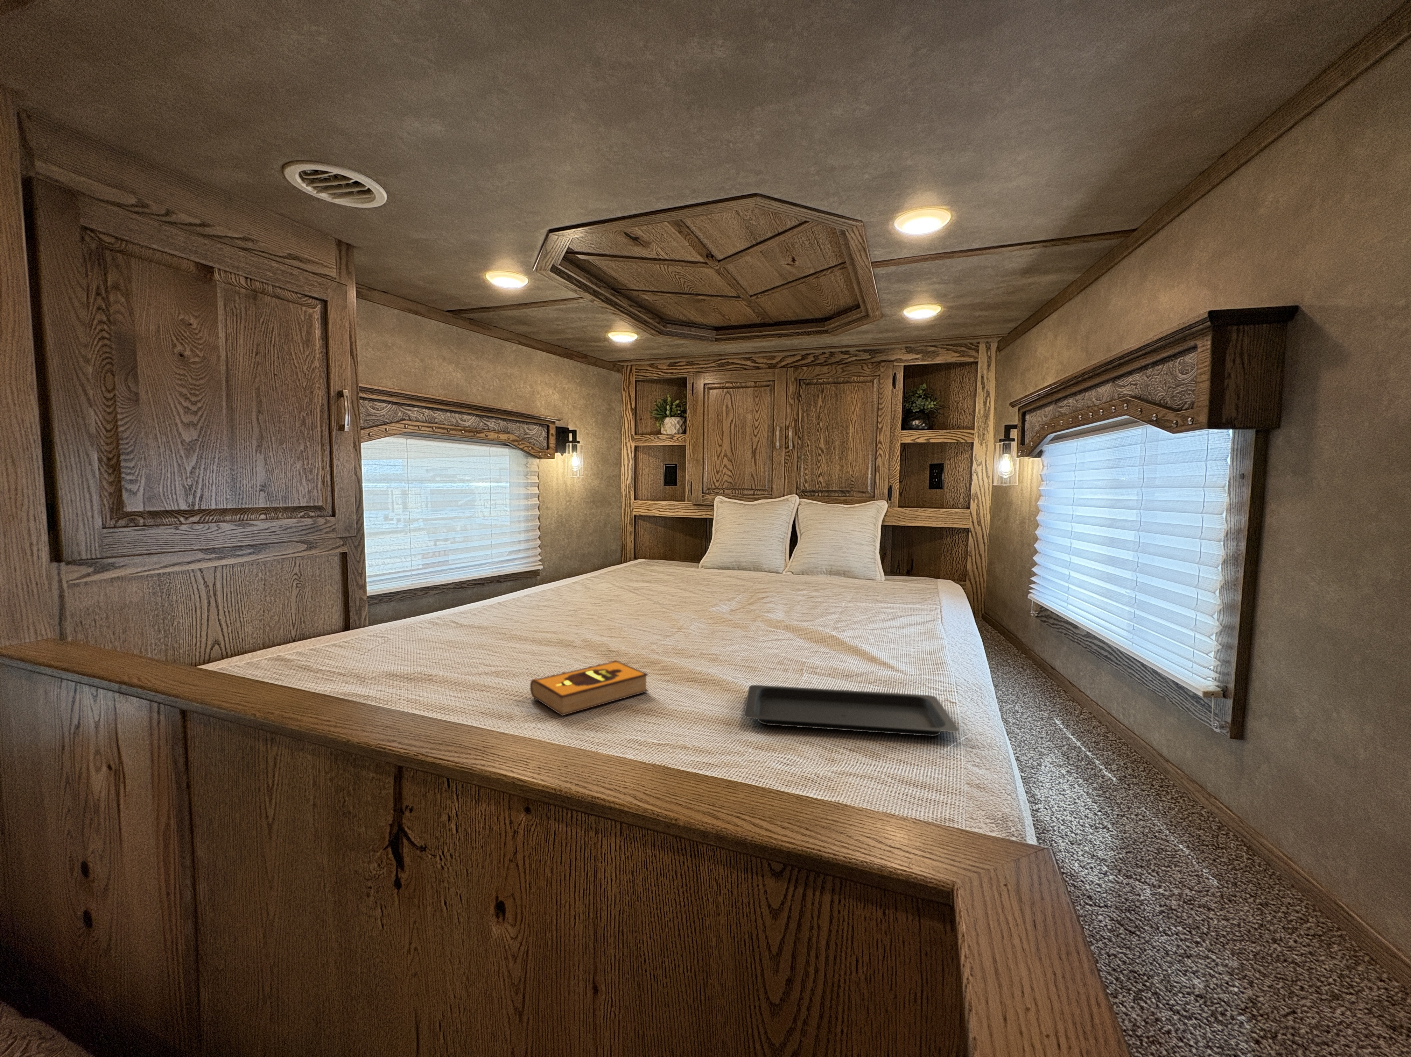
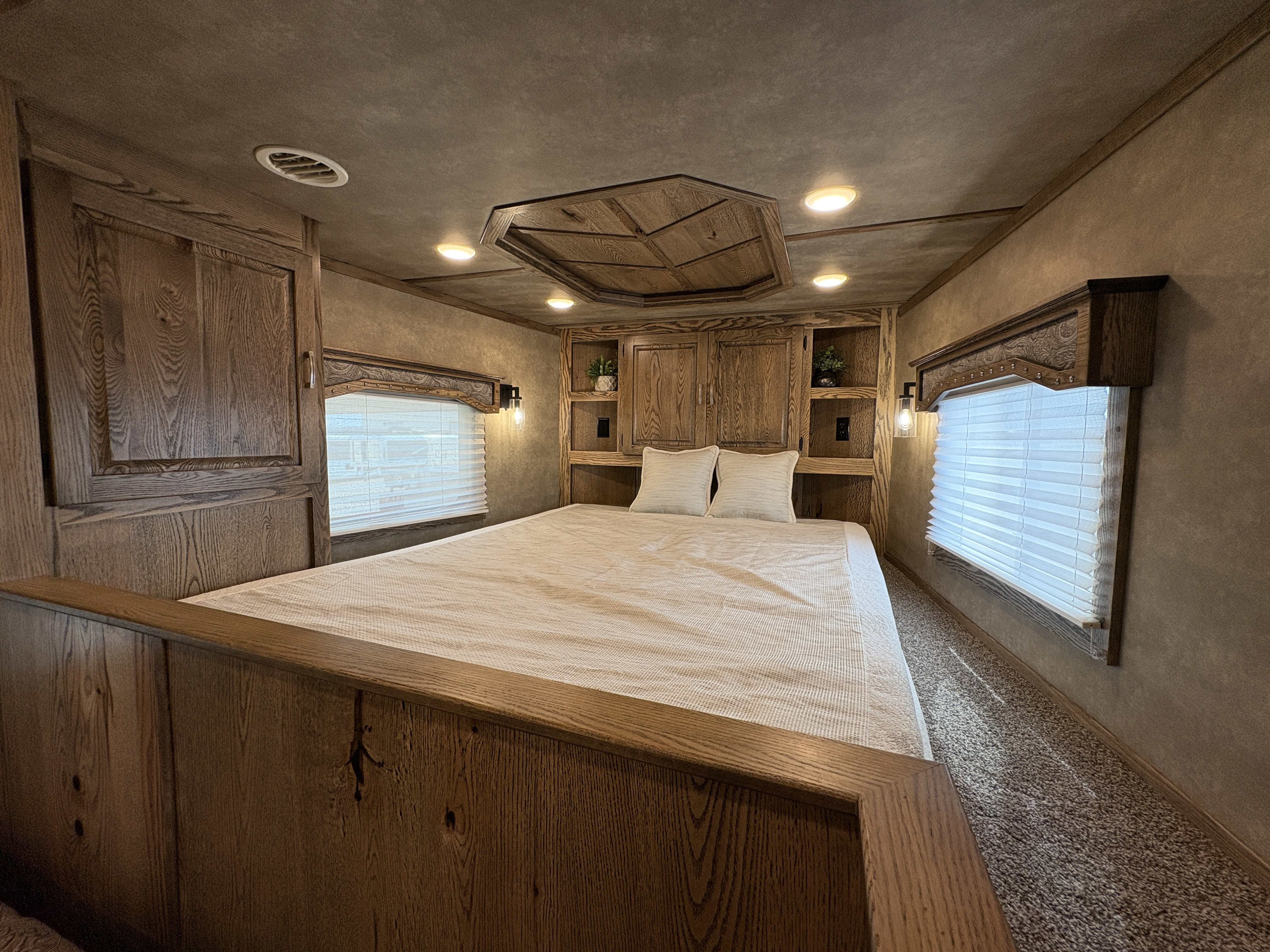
- hardback book (590, 685)
- serving tray (844, 711)
